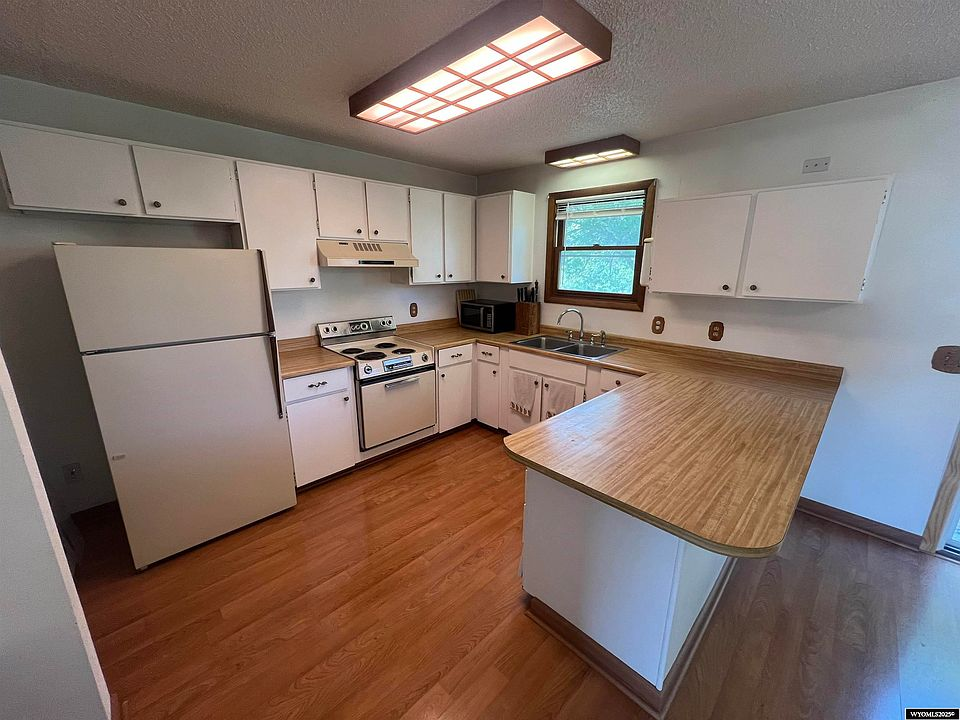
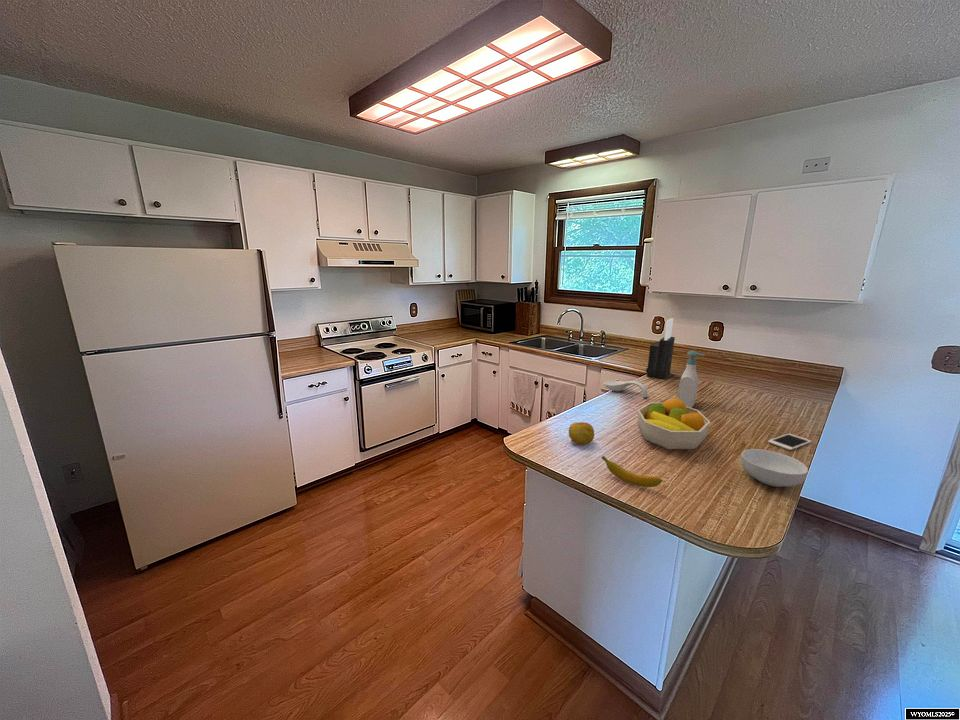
+ cell phone (789, 441)
+ knife block (659, 347)
+ spoon rest (625, 385)
+ soap bottle (691, 378)
+ banana (629, 473)
+ cereal bowl (771, 470)
+ apple (581, 432)
+ fruit bowl (671, 421)
